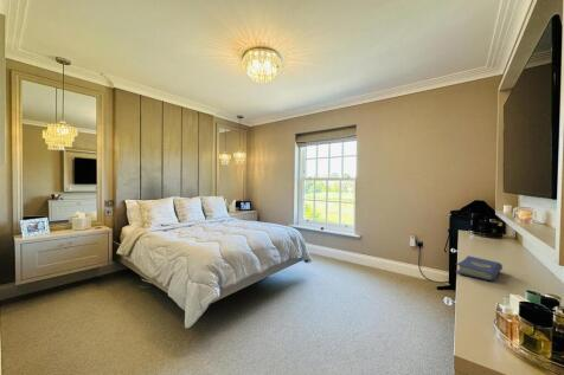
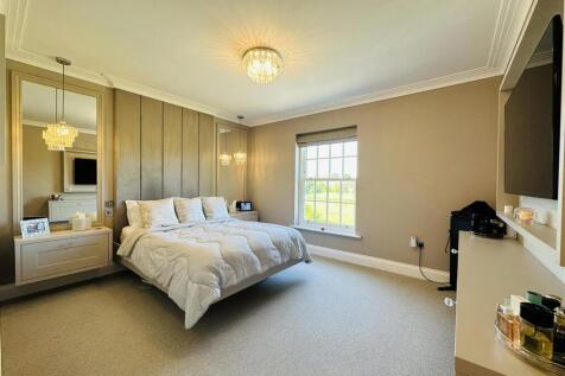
- hardcover book (479, 267)
